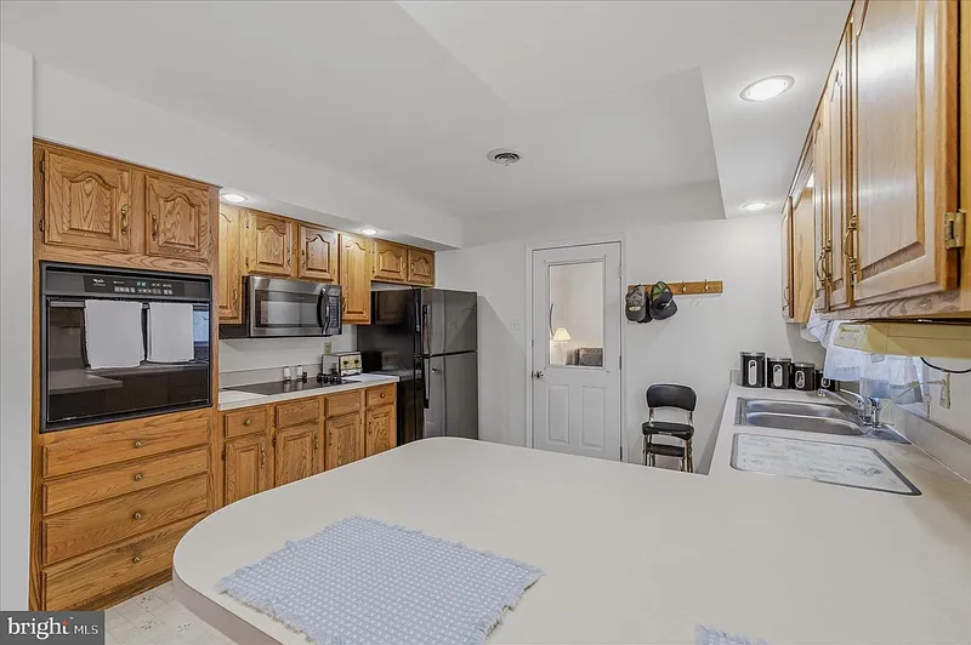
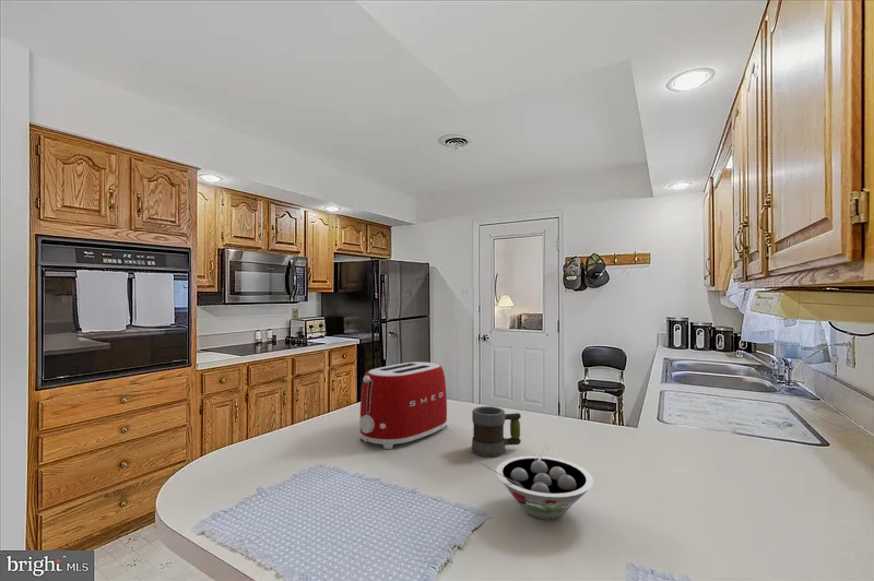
+ mug (496, 429)
+ bowl (529, 479)
+ toaster (403, 400)
